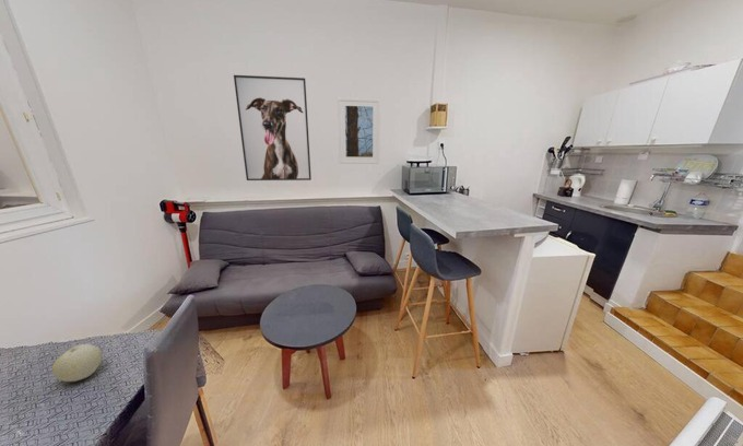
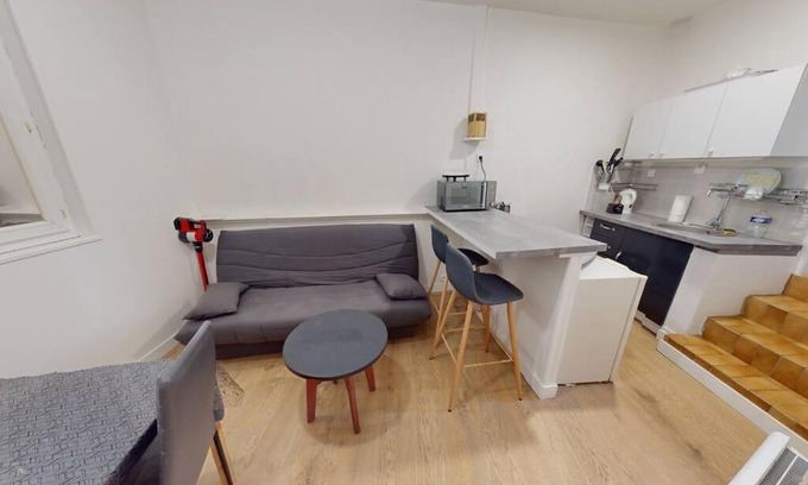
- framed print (358, 132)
- fruit (78, 362)
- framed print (274, 130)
